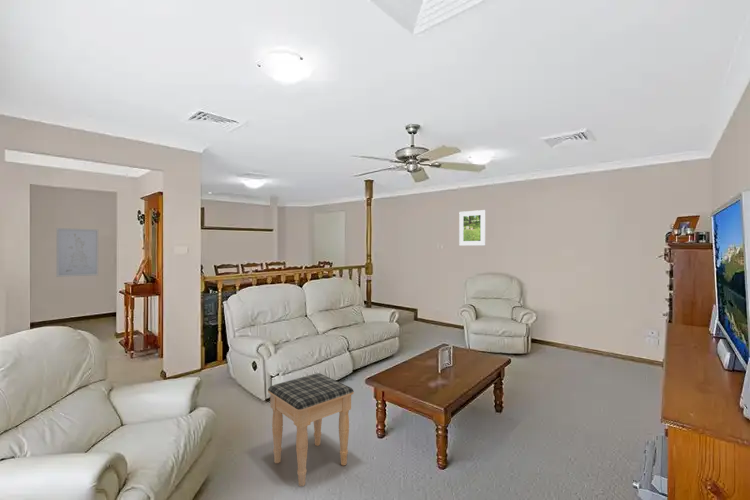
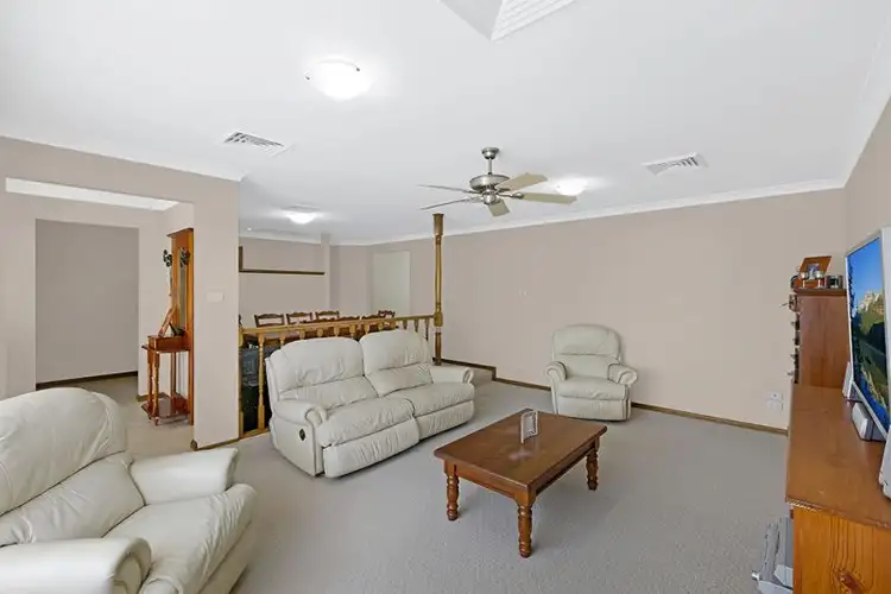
- wall art (77, 252)
- footstool (309, 423)
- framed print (471, 228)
